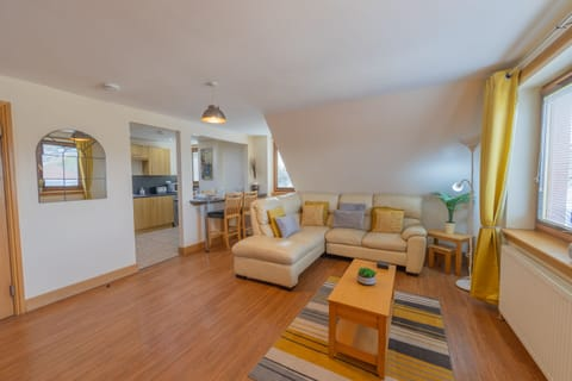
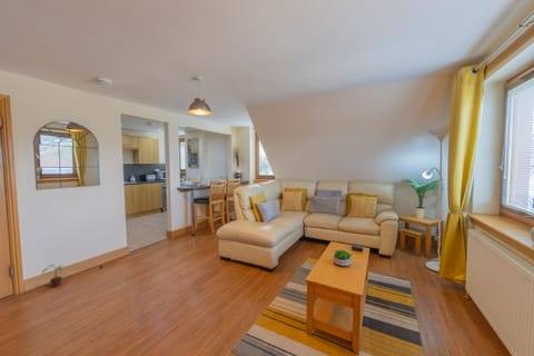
+ potted plant (55, 276)
